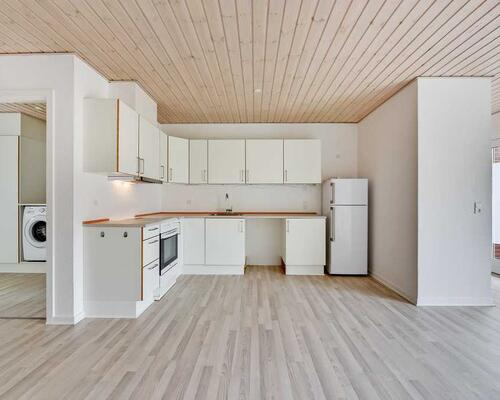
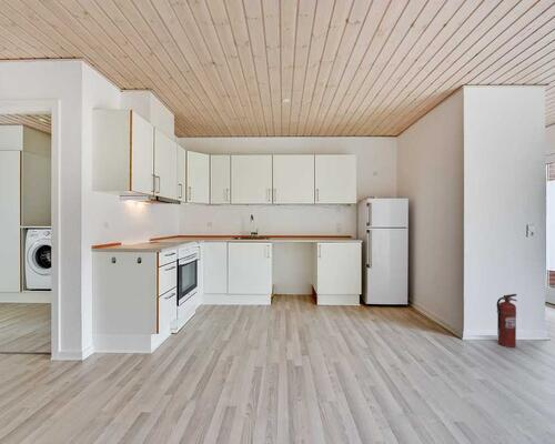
+ fire extinguisher (506, 319)
